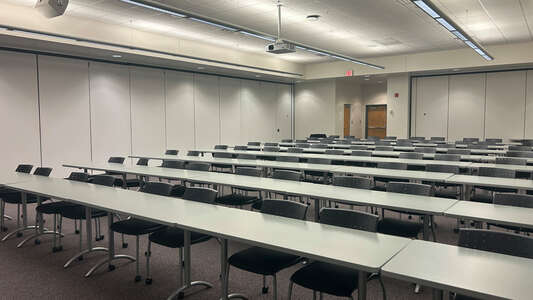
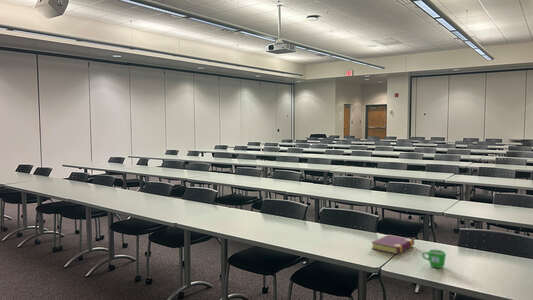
+ mug (433, 258)
+ book (393, 243)
